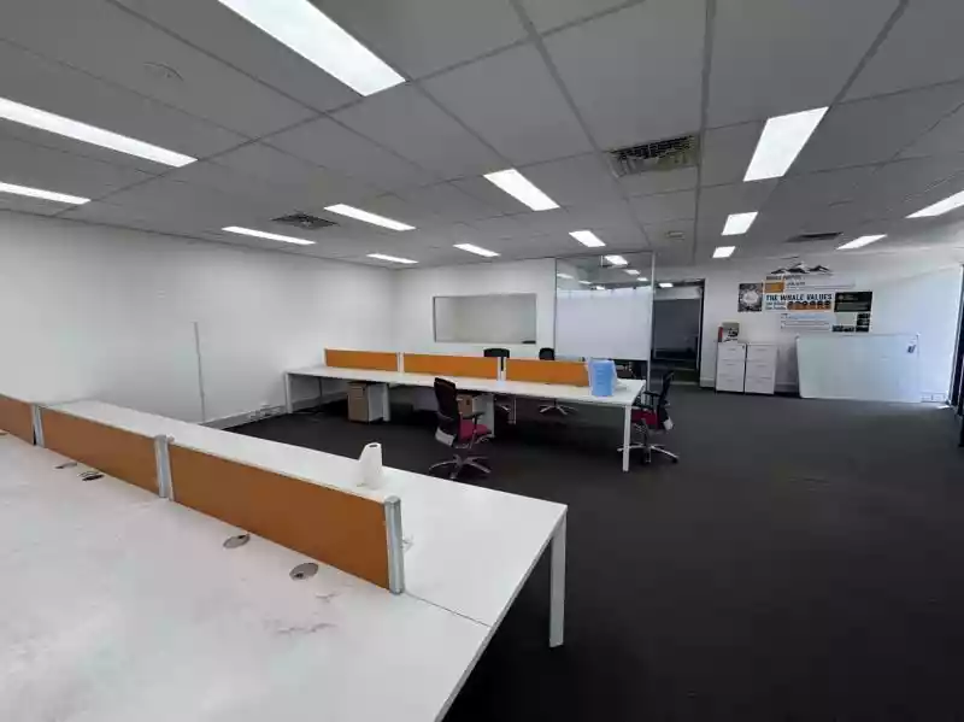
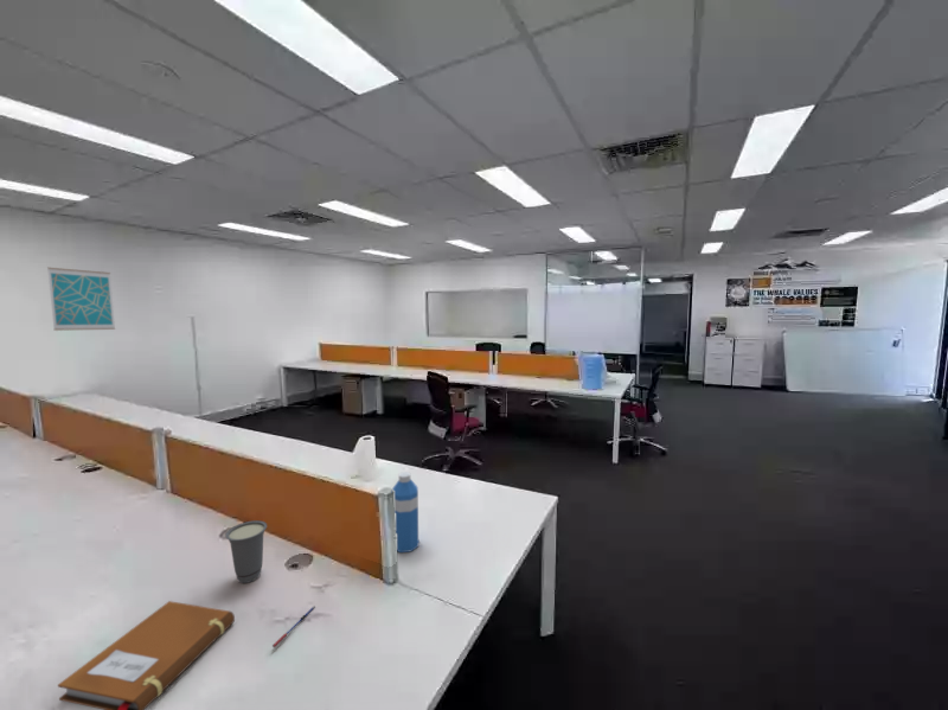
+ wall art (83, 300)
+ pen (295, 625)
+ cup (248, 552)
+ water bottle (405, 510)
+ notebook (153, 653)
